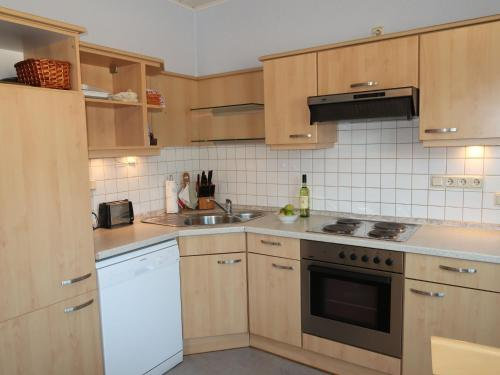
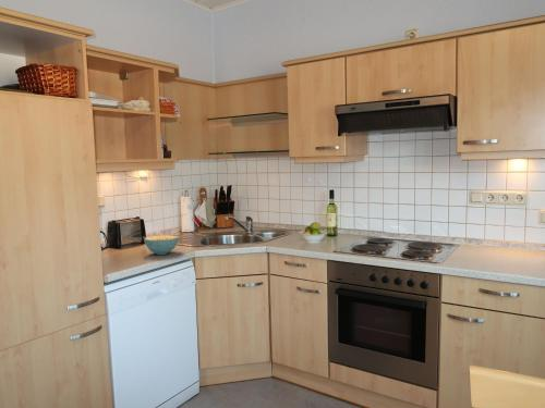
+ cereal bowl (161, 245)
